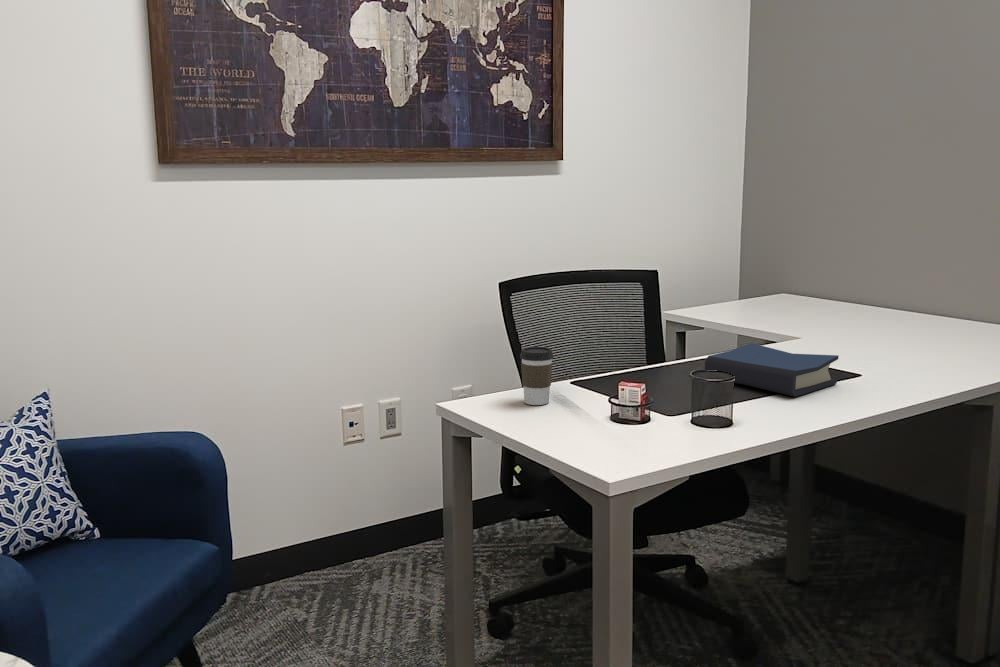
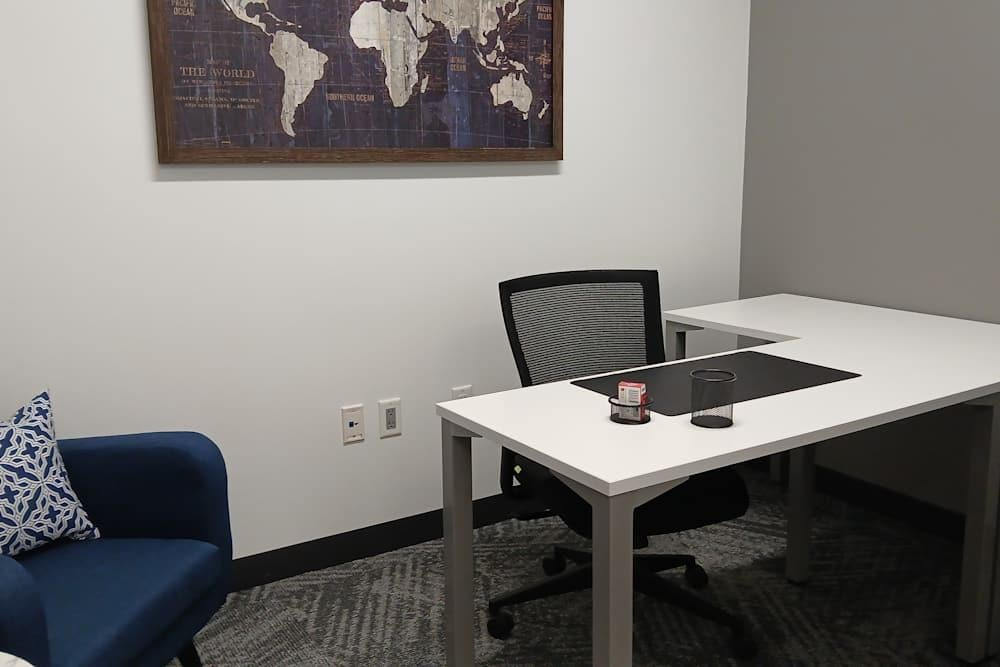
- coffee cup (536, 376)
- hardback book (770, 367)
